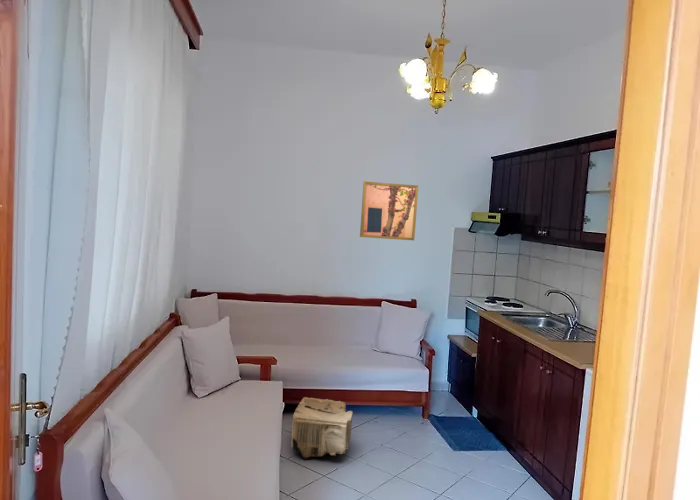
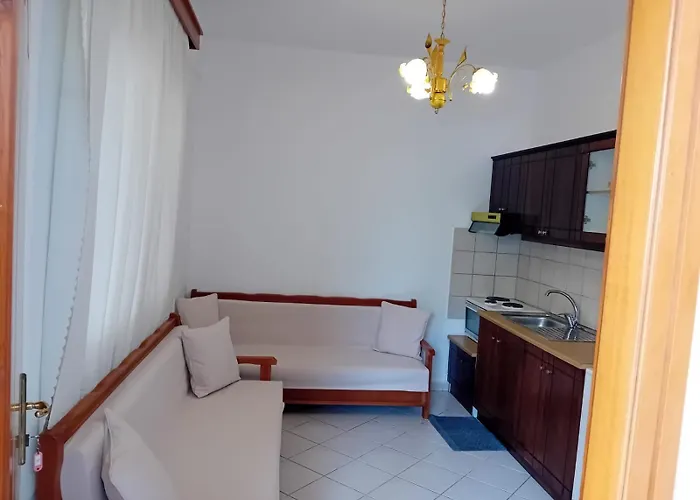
- pouf (320, 429)
- wall art (389, 211)
